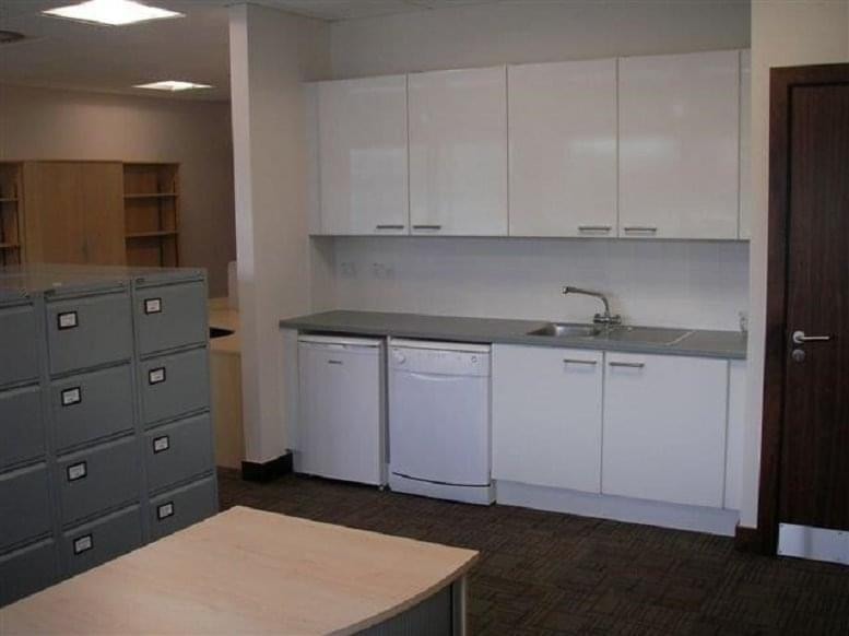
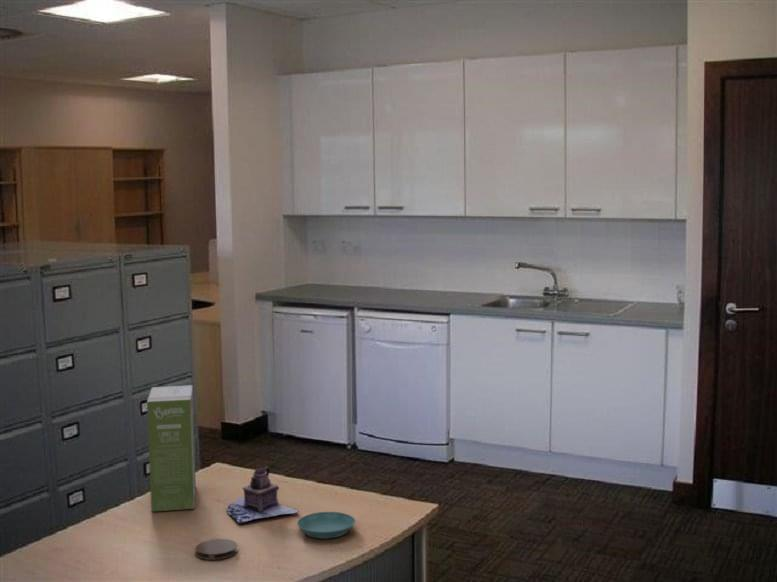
+ saucer (326, 526)
+ coaster (216, 549)
+ teapot (257, 488)
+ food box (172, 446)
